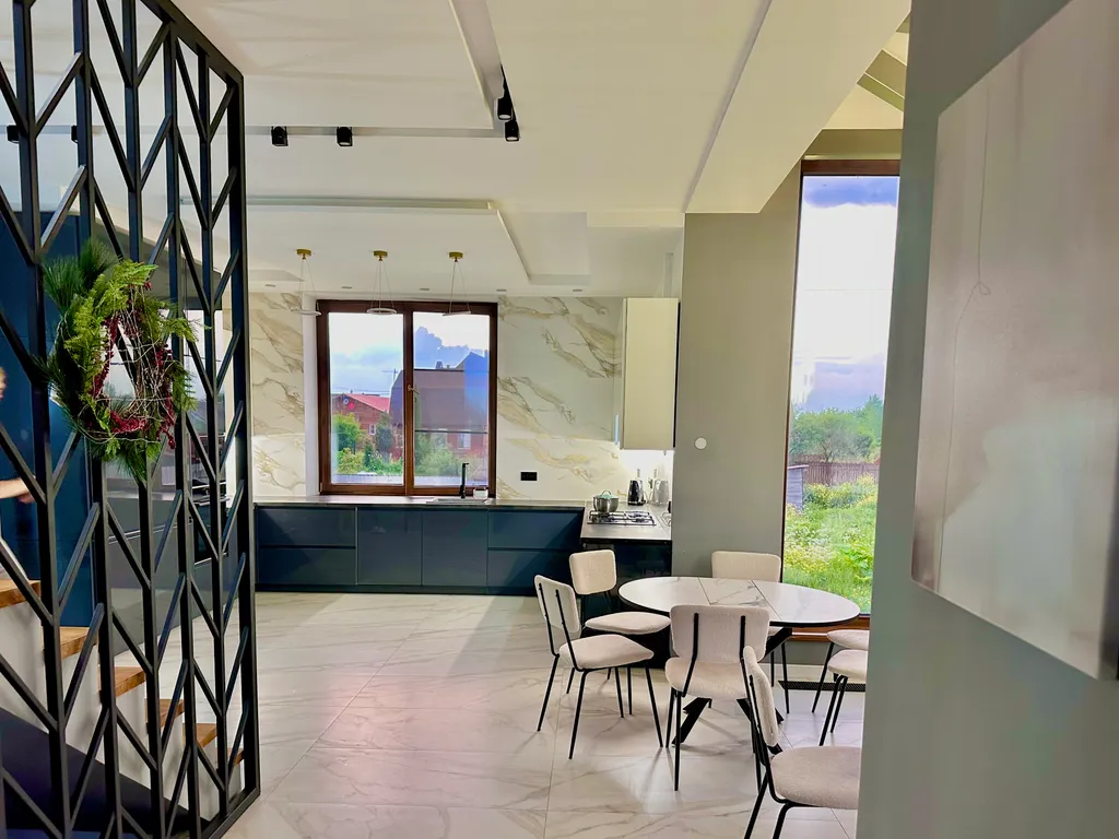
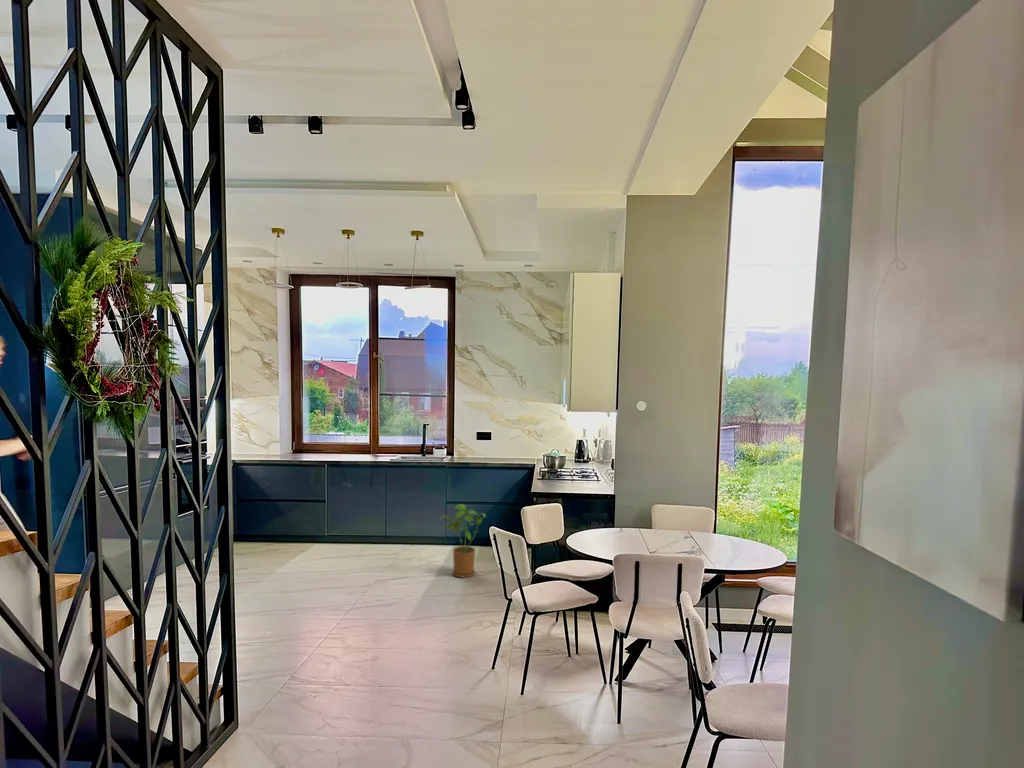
+ house plant (460, 538)
